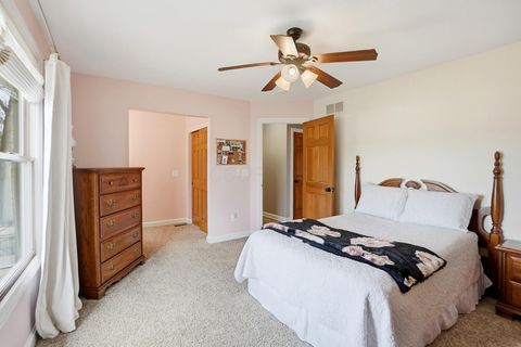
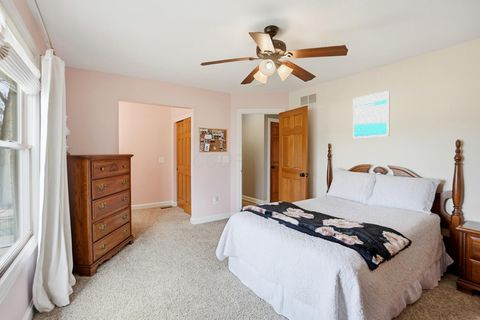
+ wall art (370, 116)
